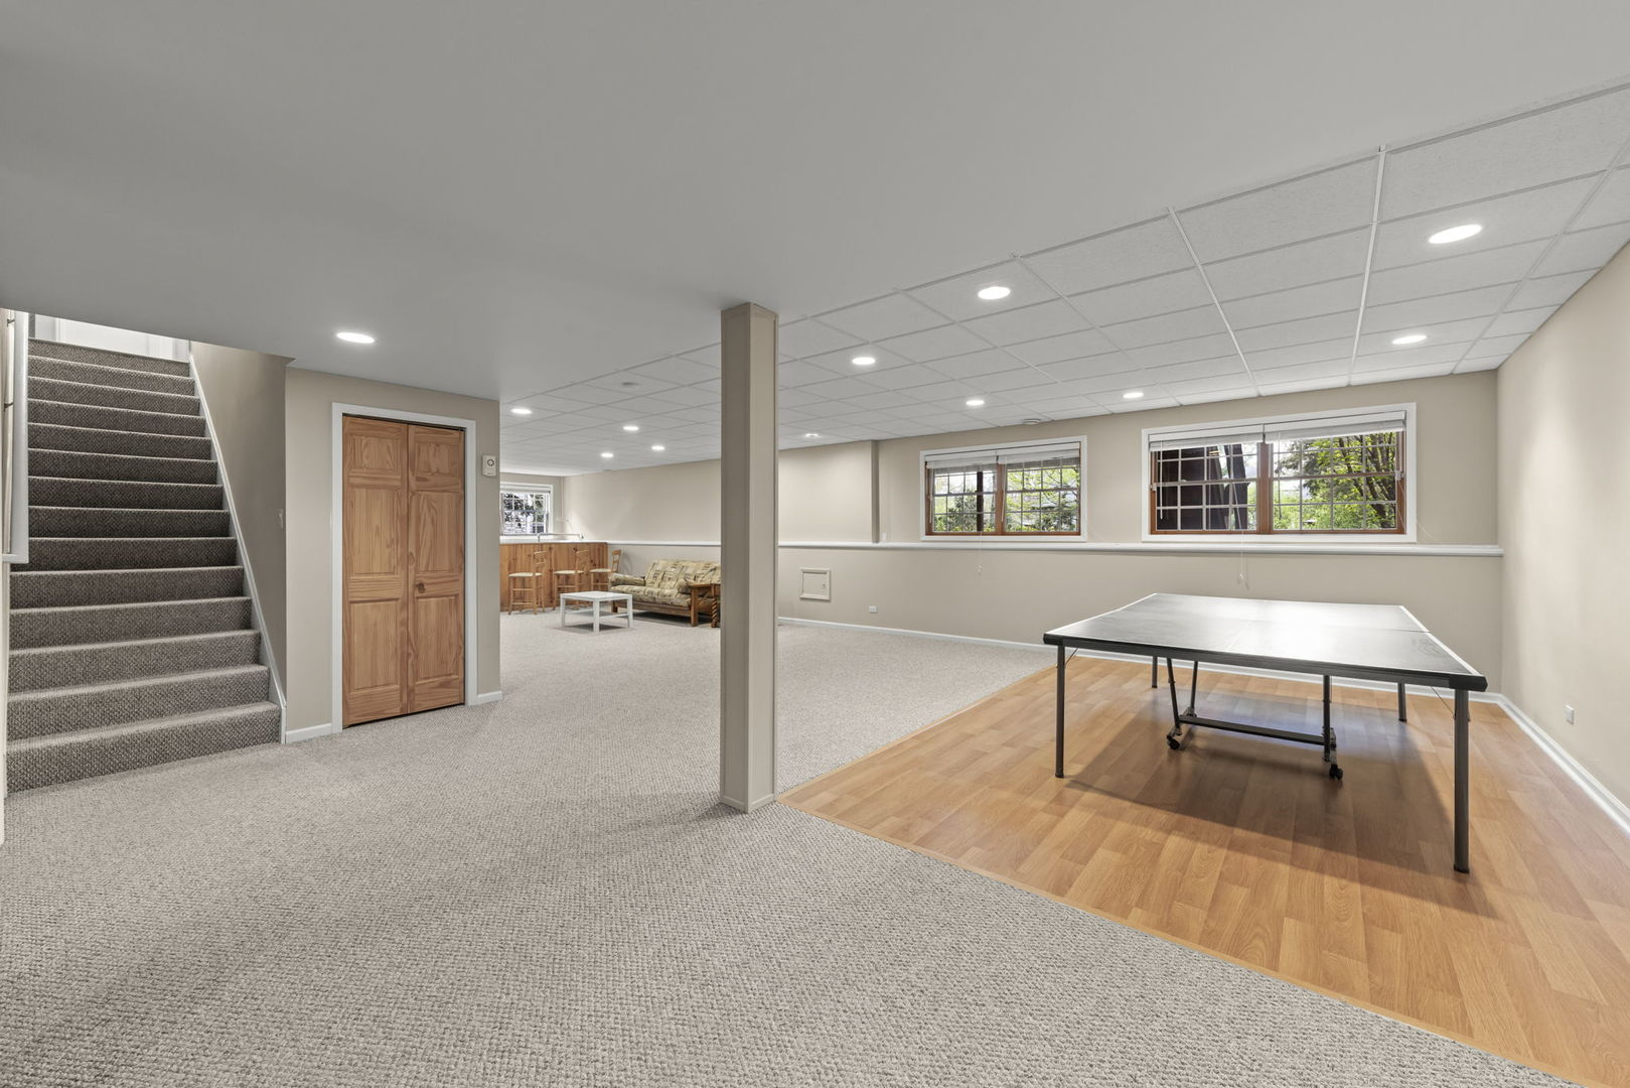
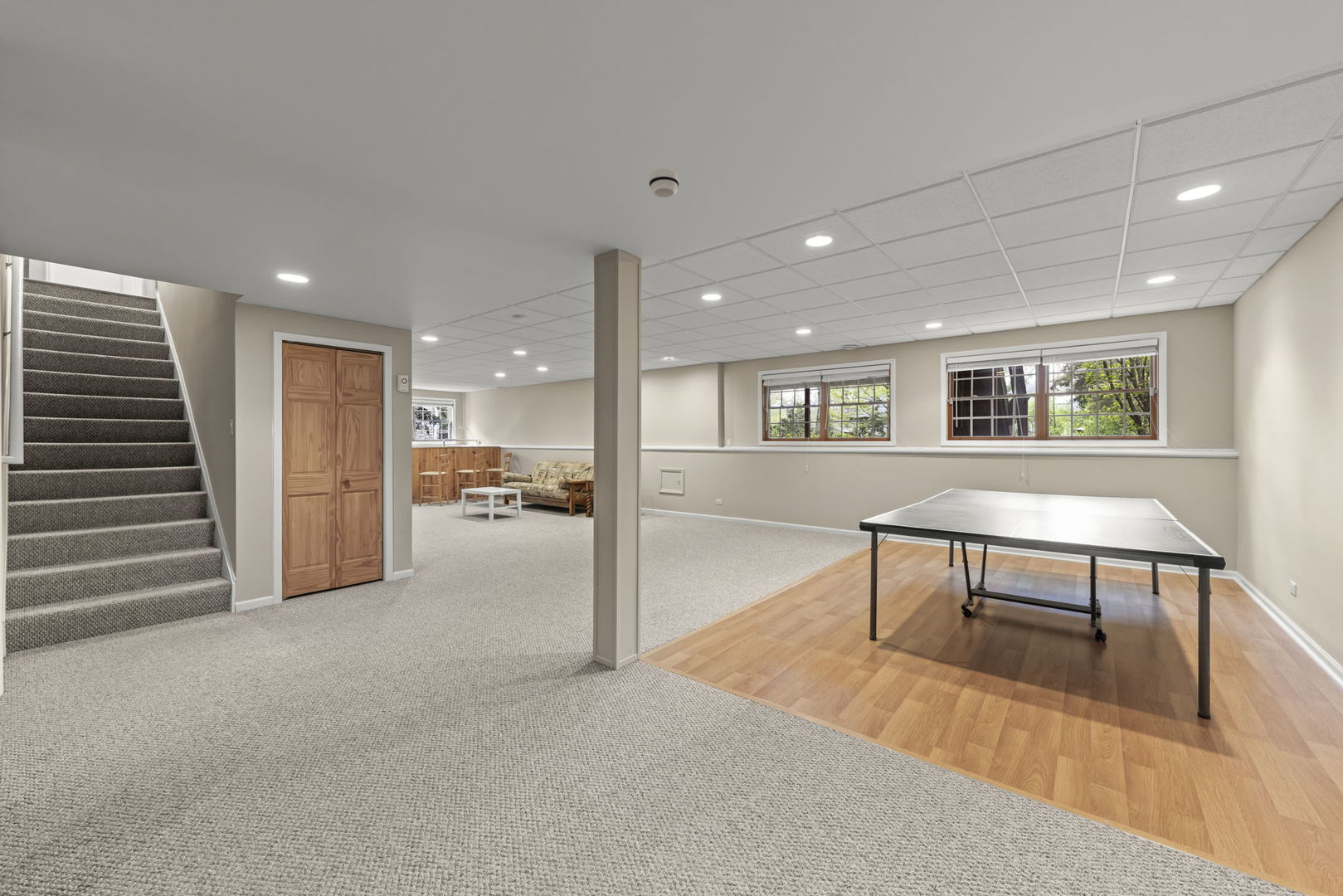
+ smoke detector (664, 183)
